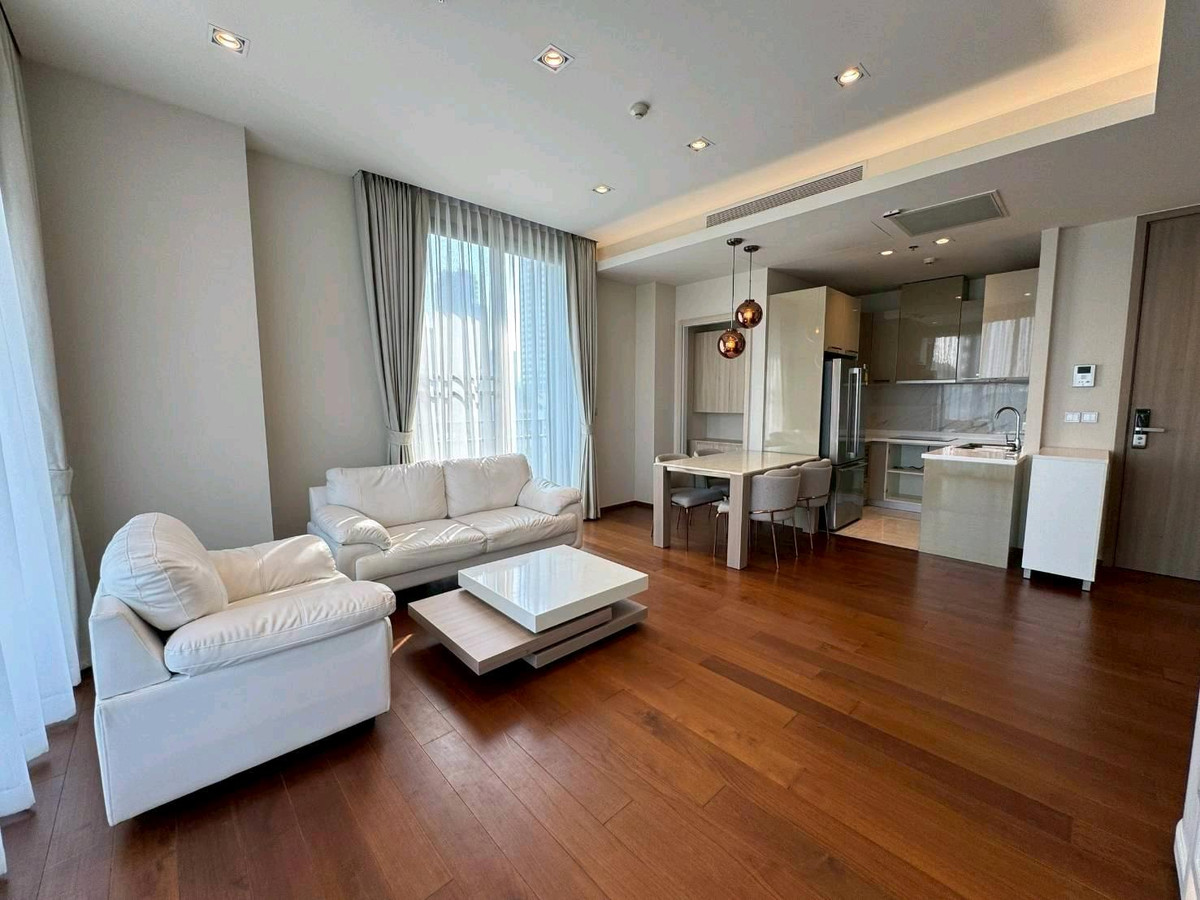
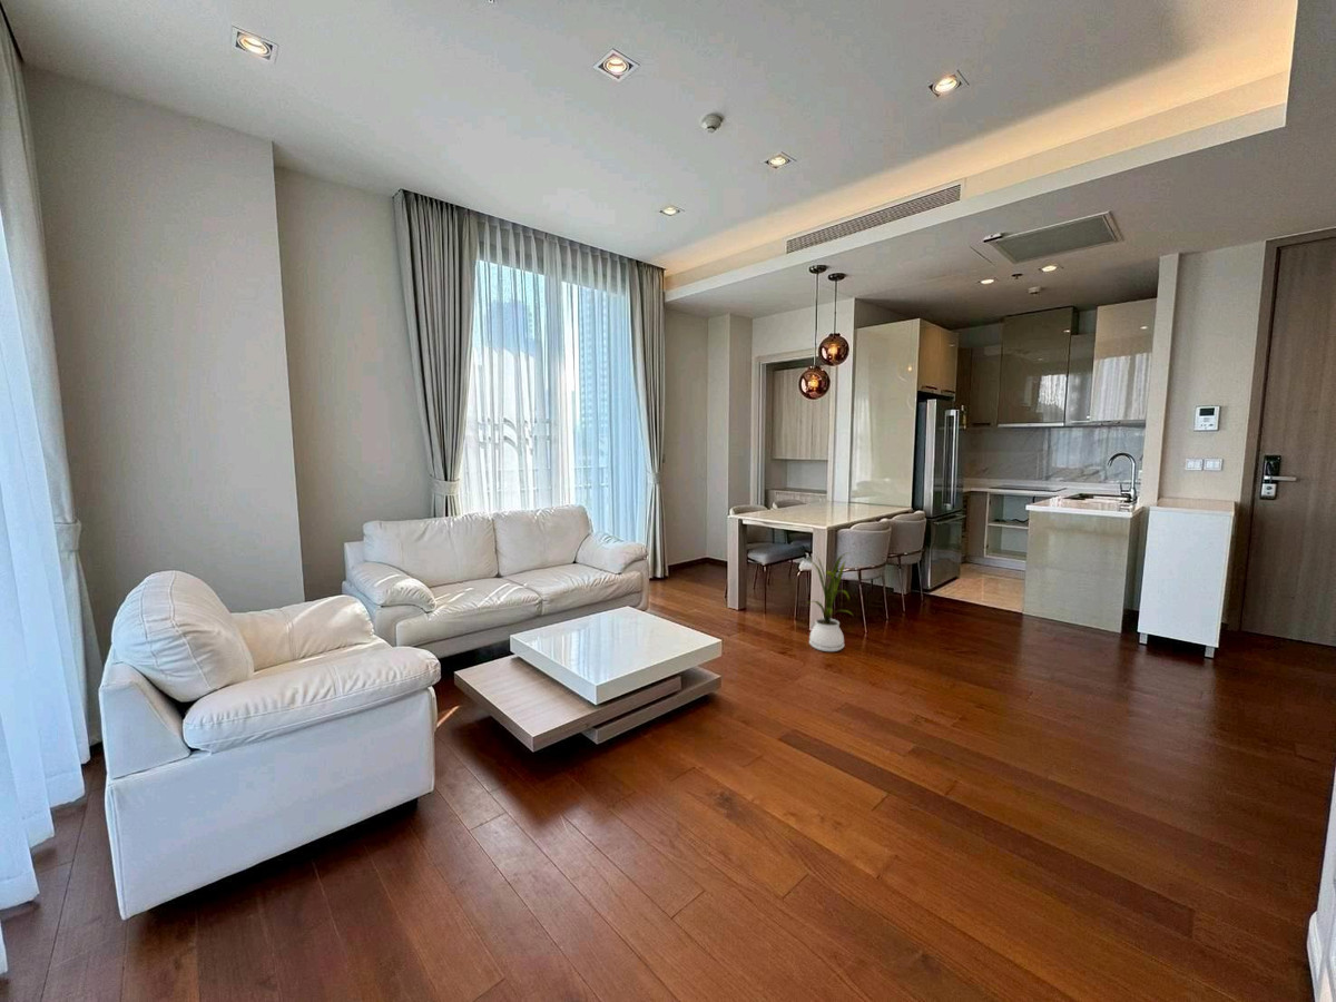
+ house plant (828, 597)
